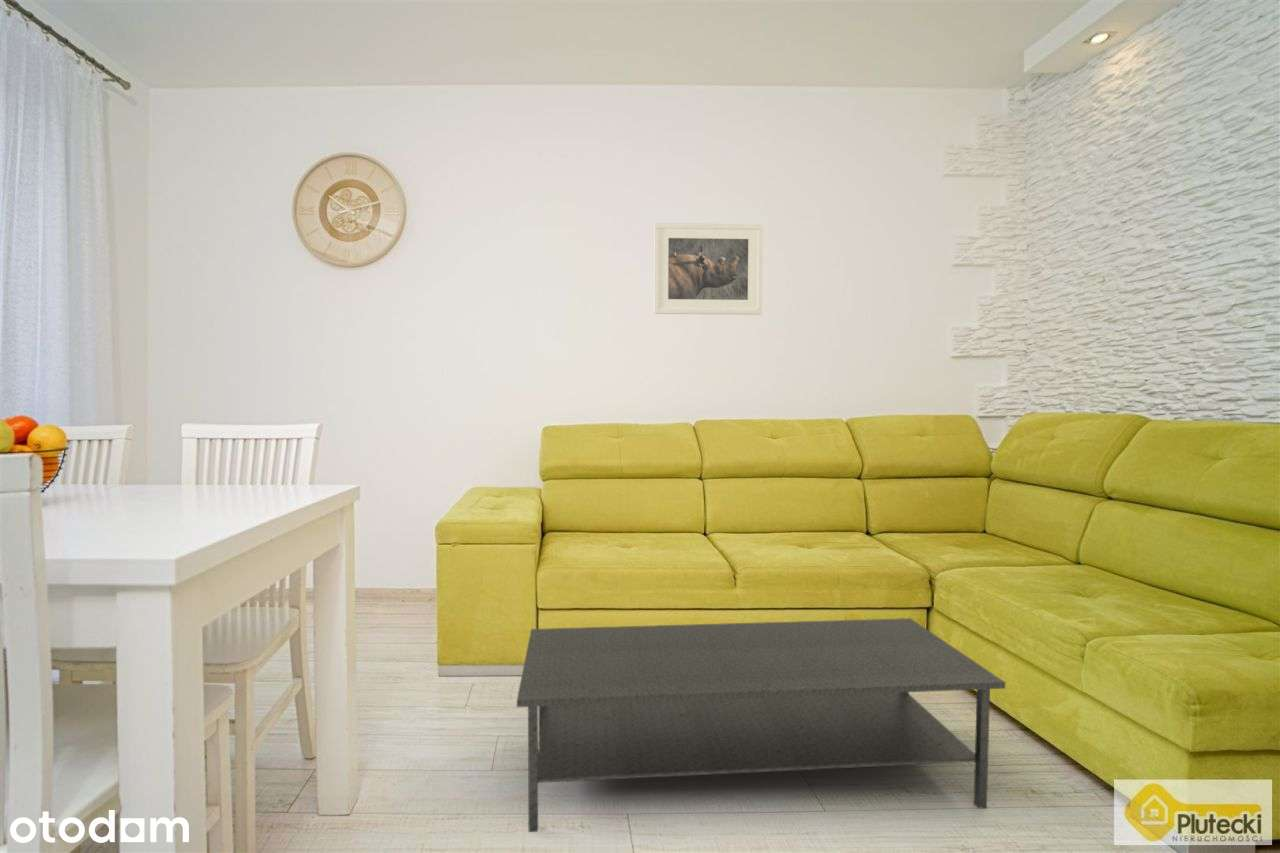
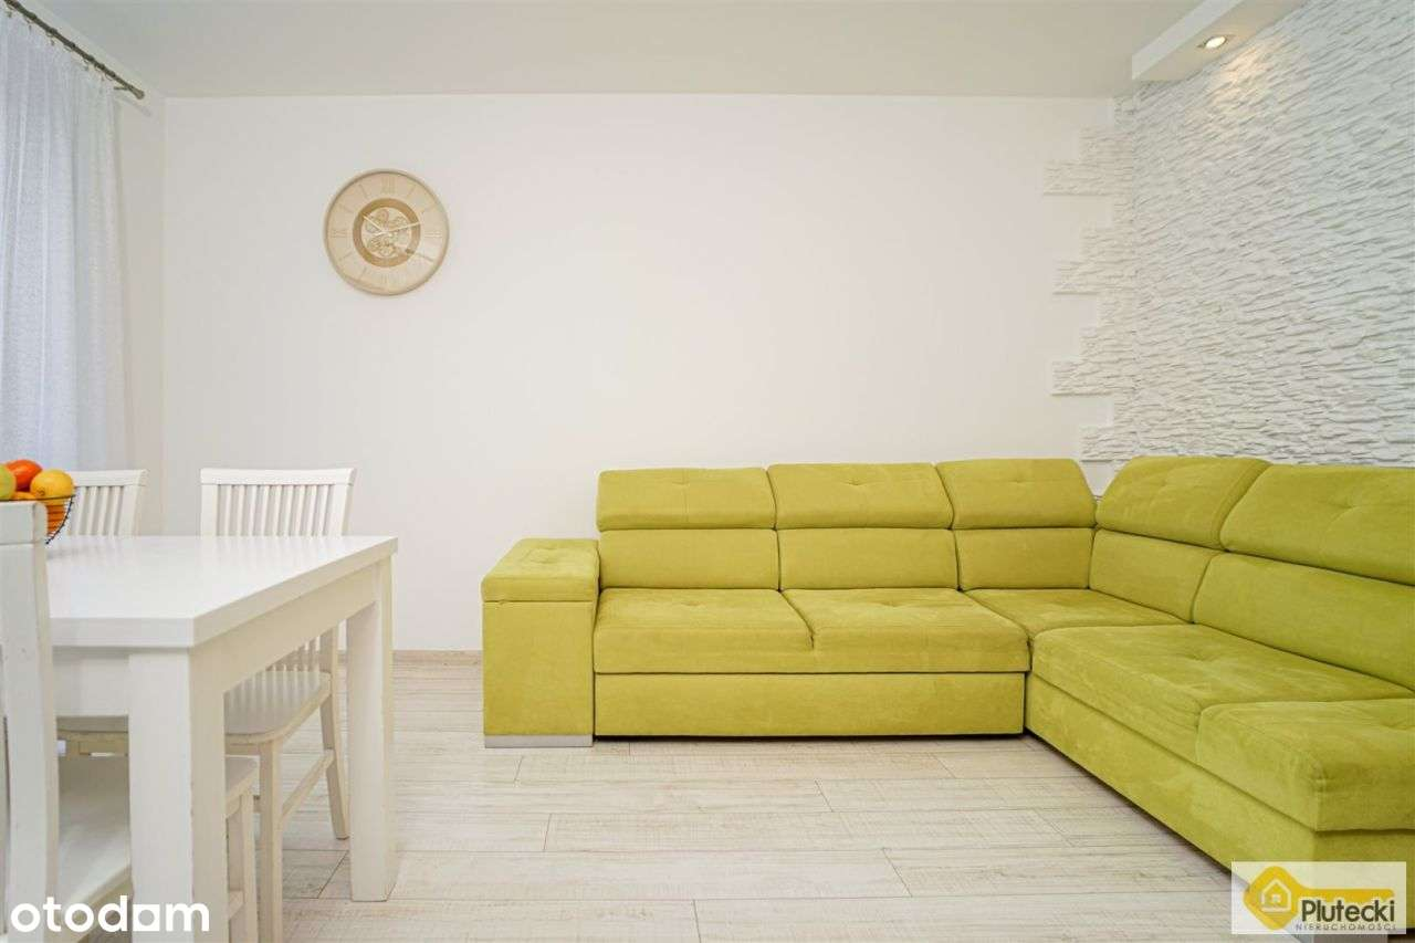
- coffee table (744, 712)
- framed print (708, 269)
